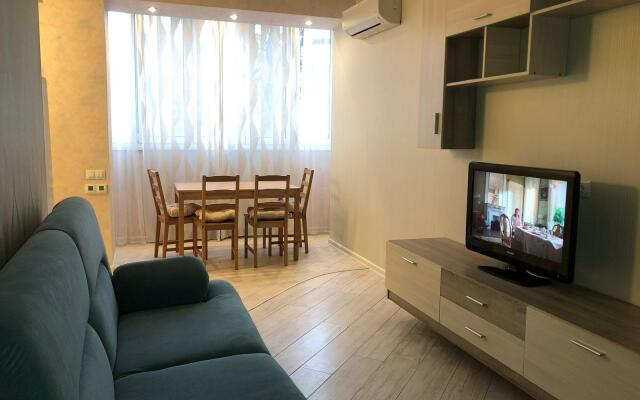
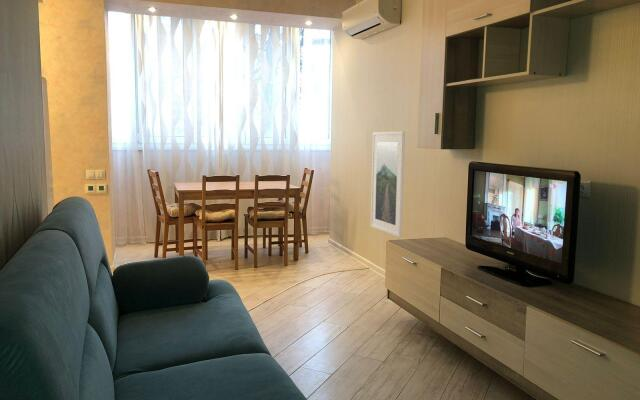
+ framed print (386, 182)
